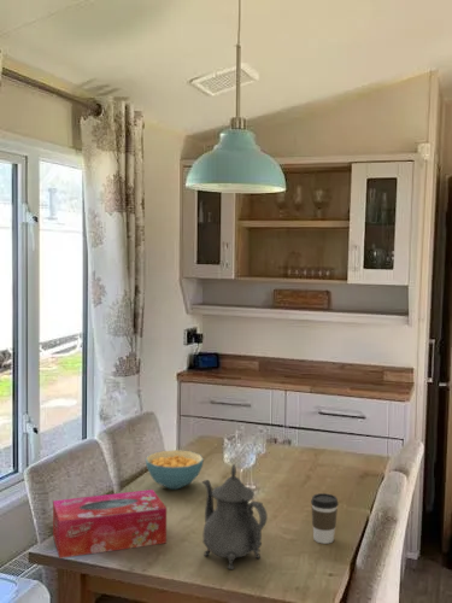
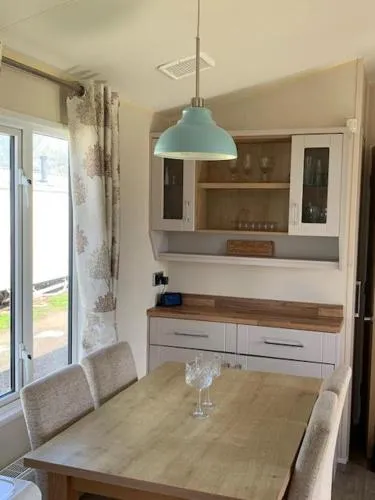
- coffee cup (323, 519)
- cereal bowl (174, 472)
- tissue box (108, 521)
- teapot (233, 510)
